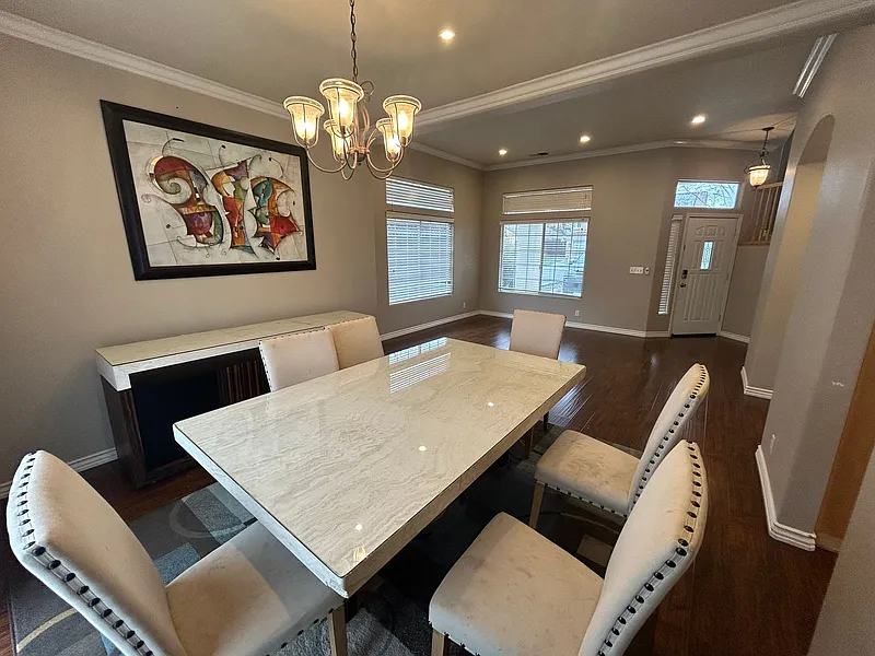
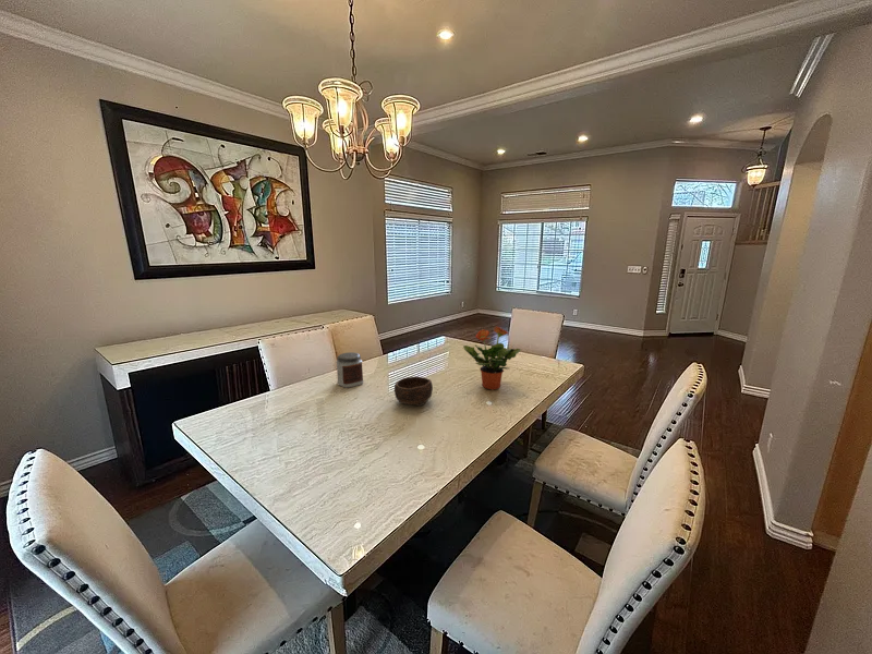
+ bowl (413, 390)
+ potted plant (491, 356)
+ jar (349, 368)
